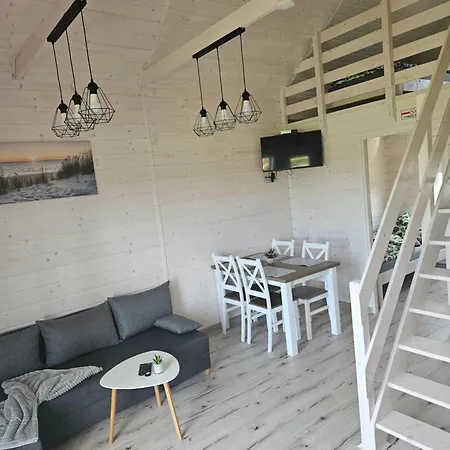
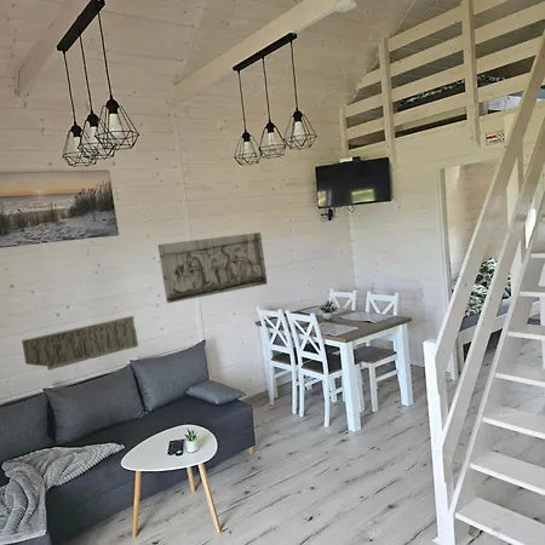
+ relief panel (84, 343)
+ relief sculpture (216, 265)
